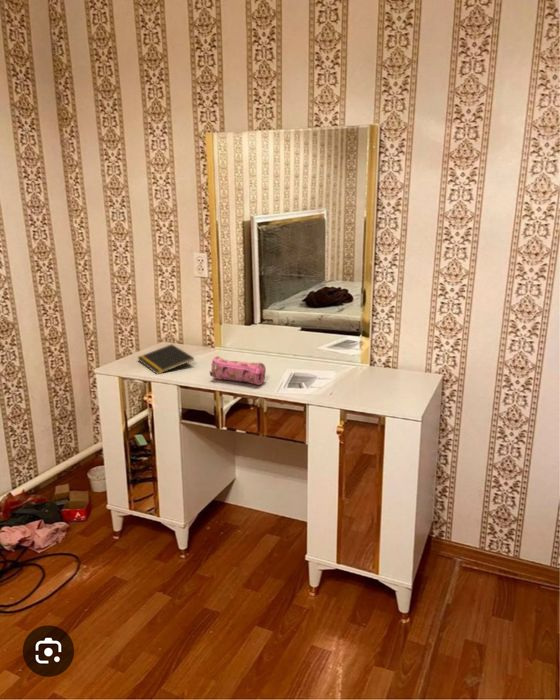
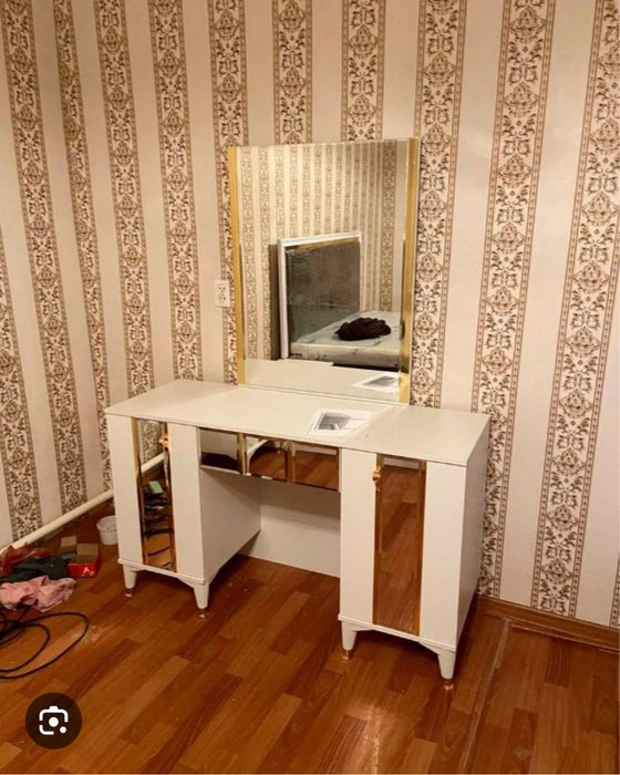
- pencil case (238, 370)
- notepad (165, 358)
